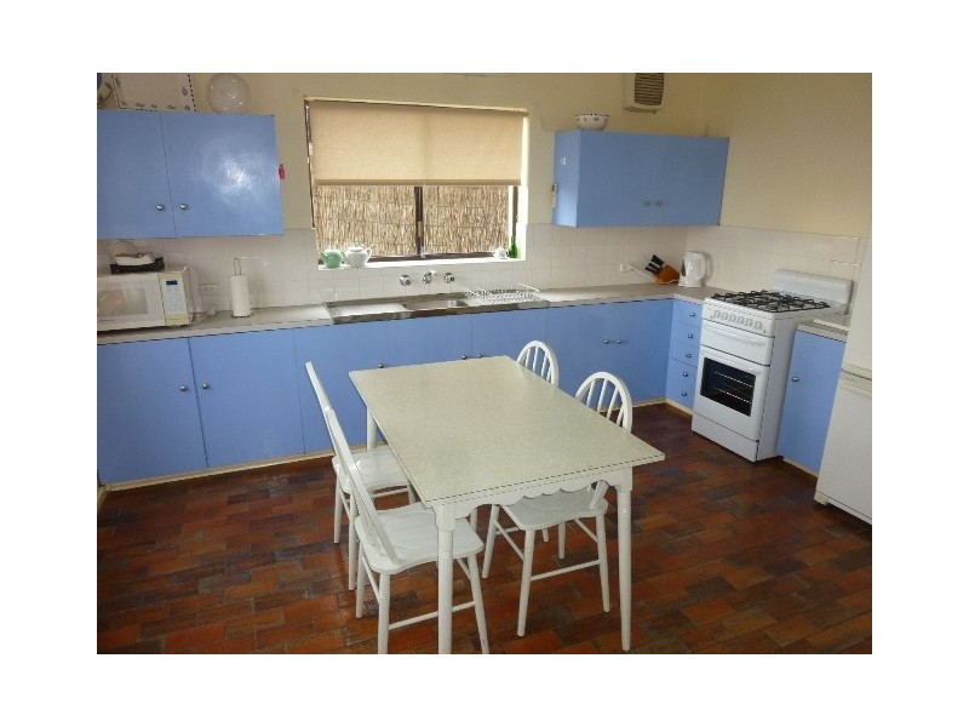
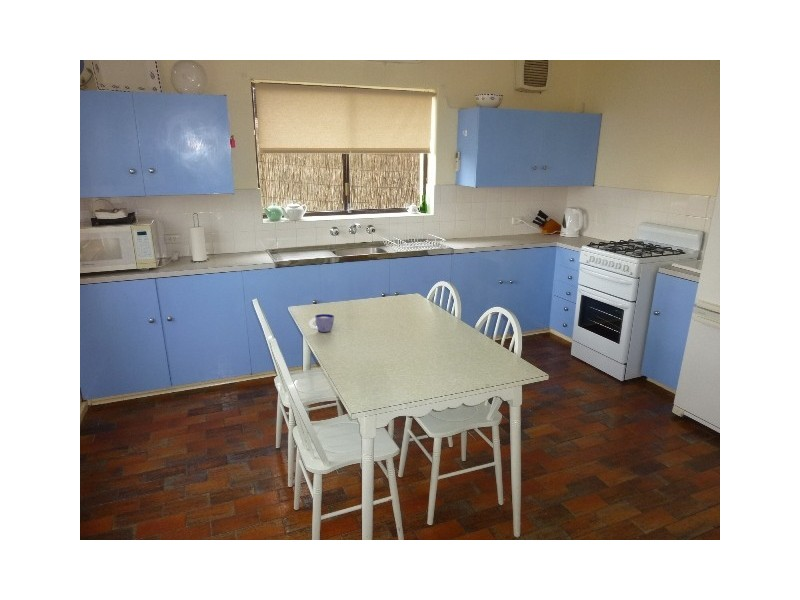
+ cup (321, 323)
